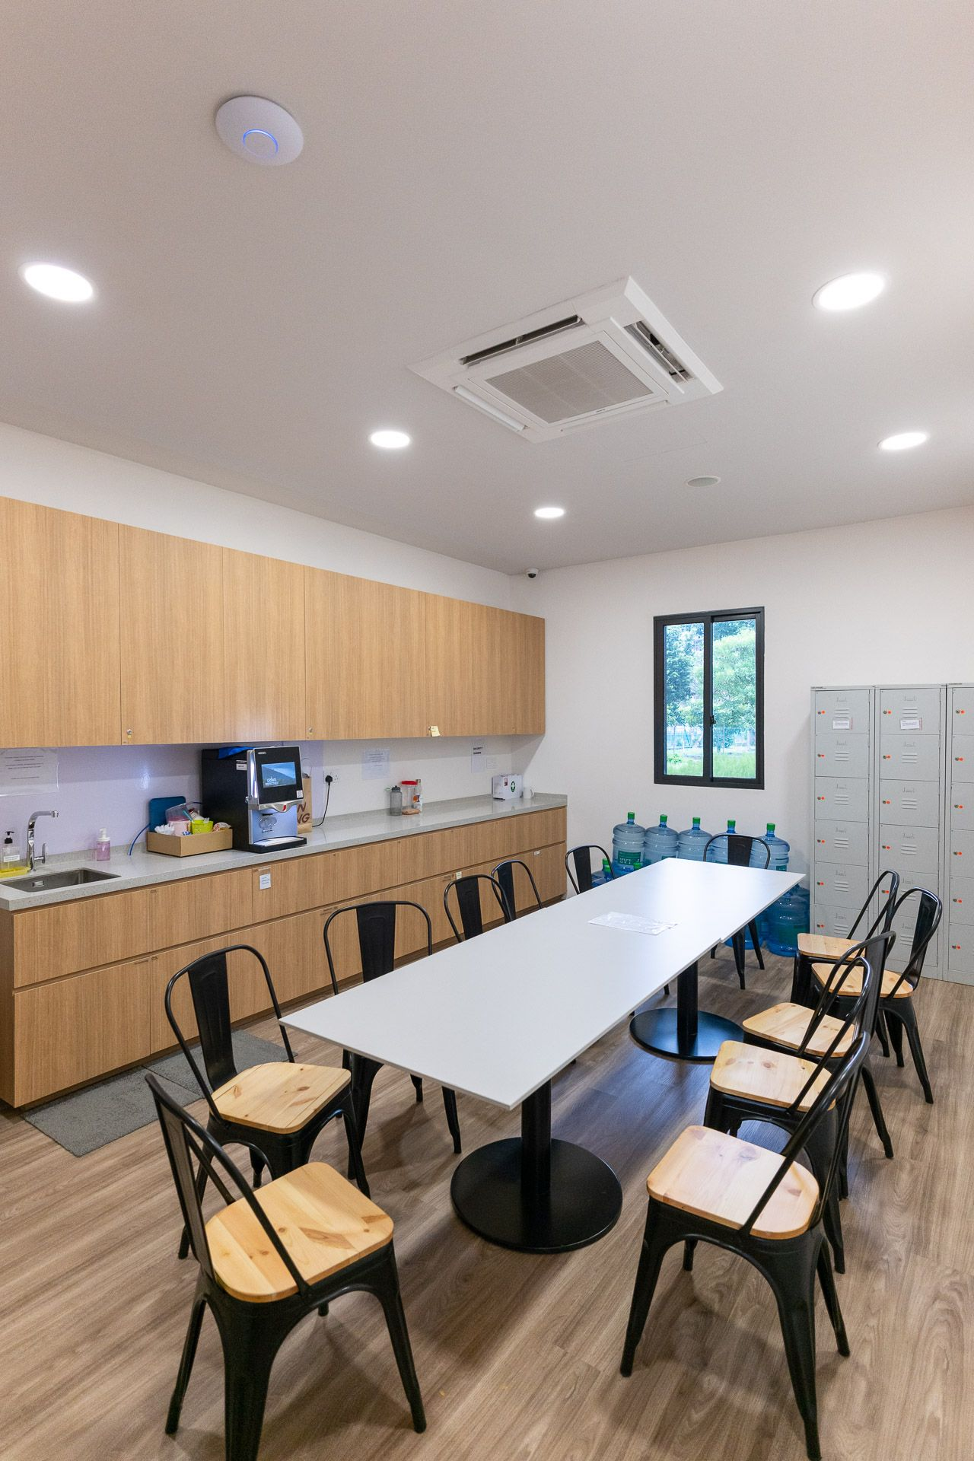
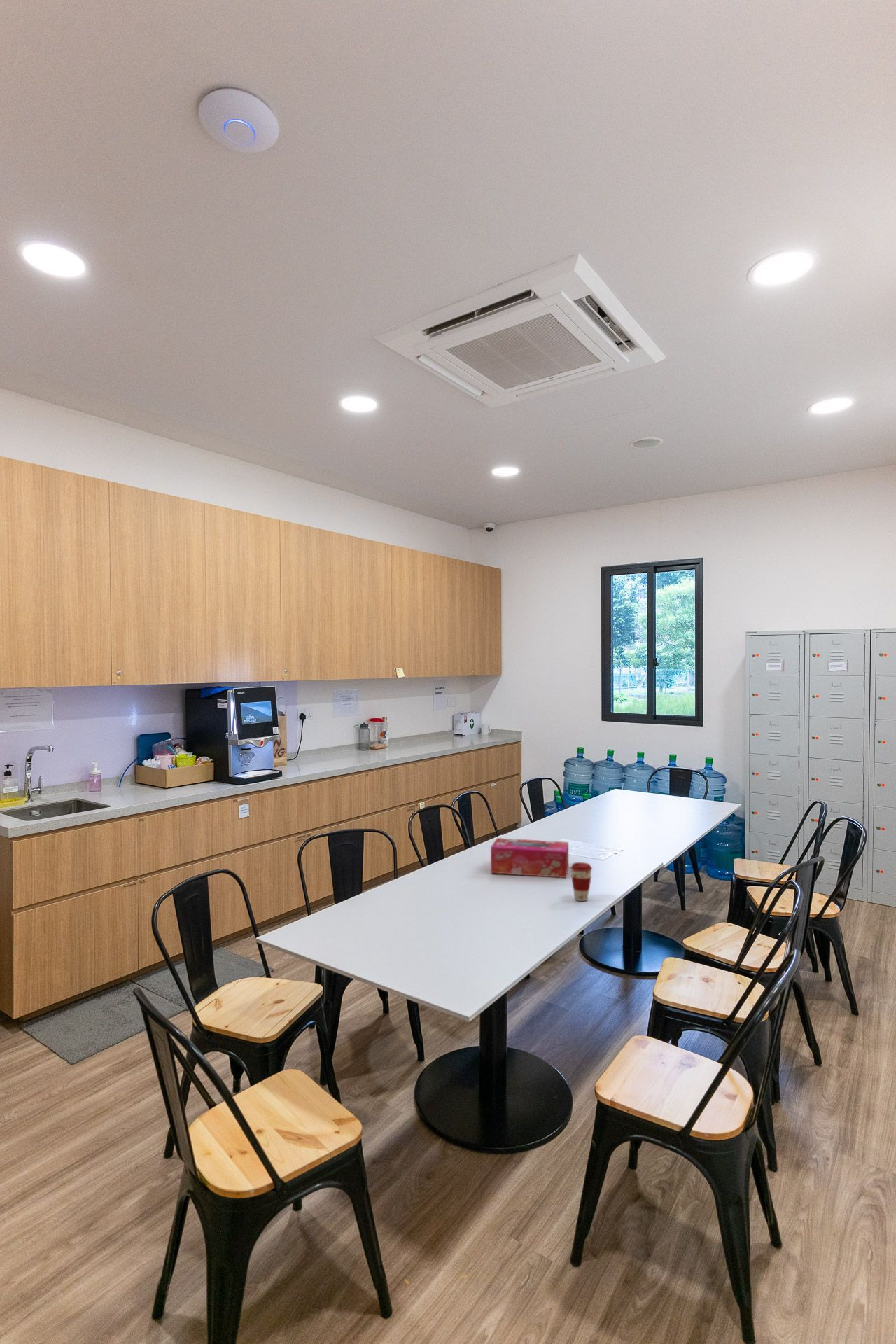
+ coffee cup (581, 881)
+ tissue box (530, 857)
